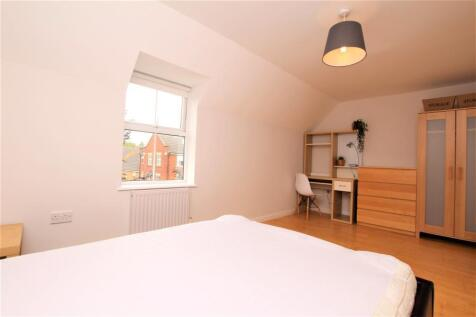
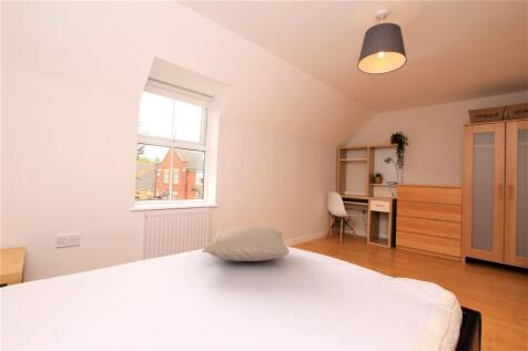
+ pillow (246, 241)
